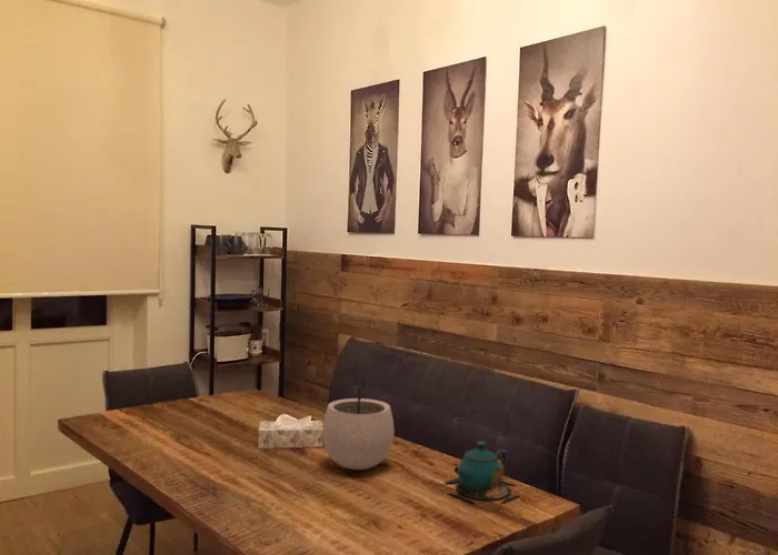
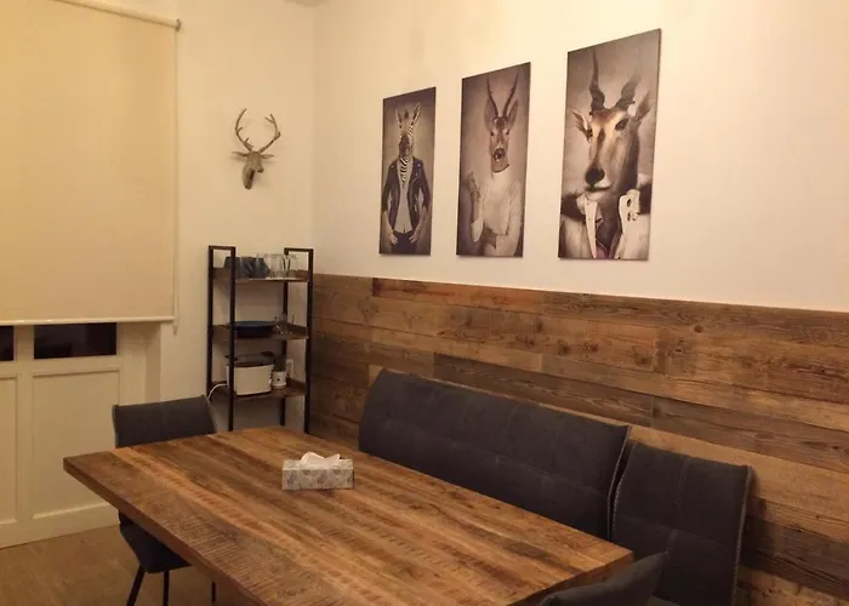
- teapot (483, 465)
- plant pot (358, 422)
